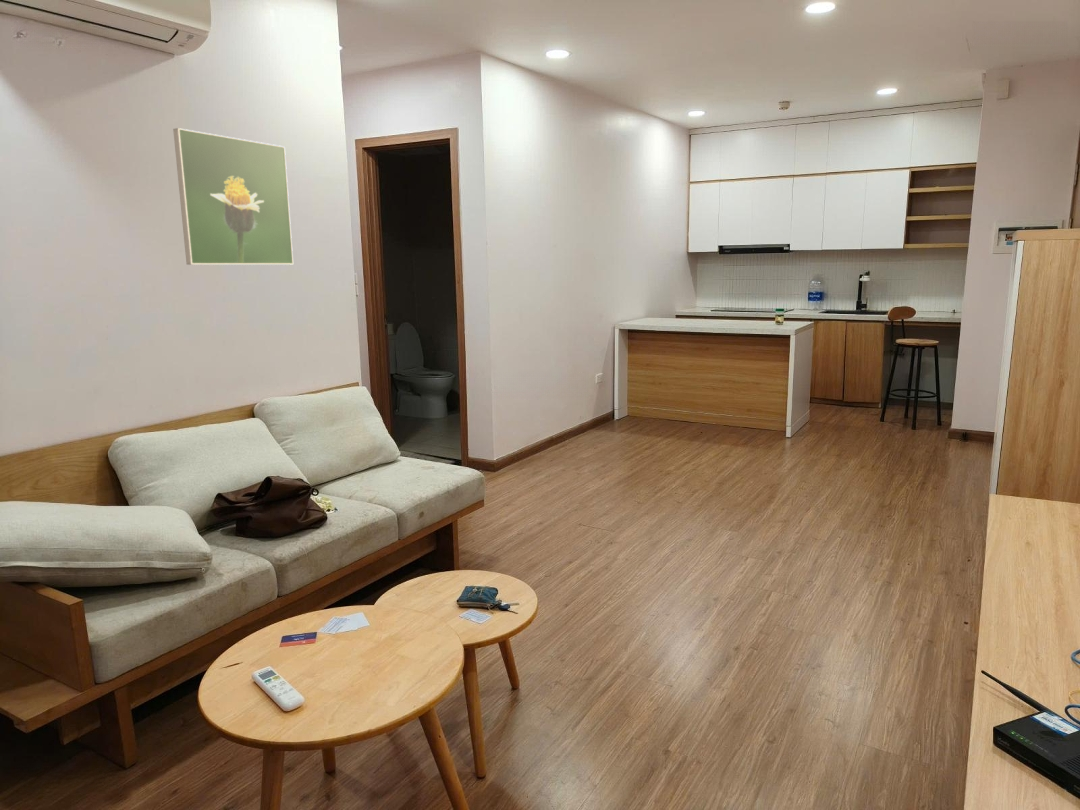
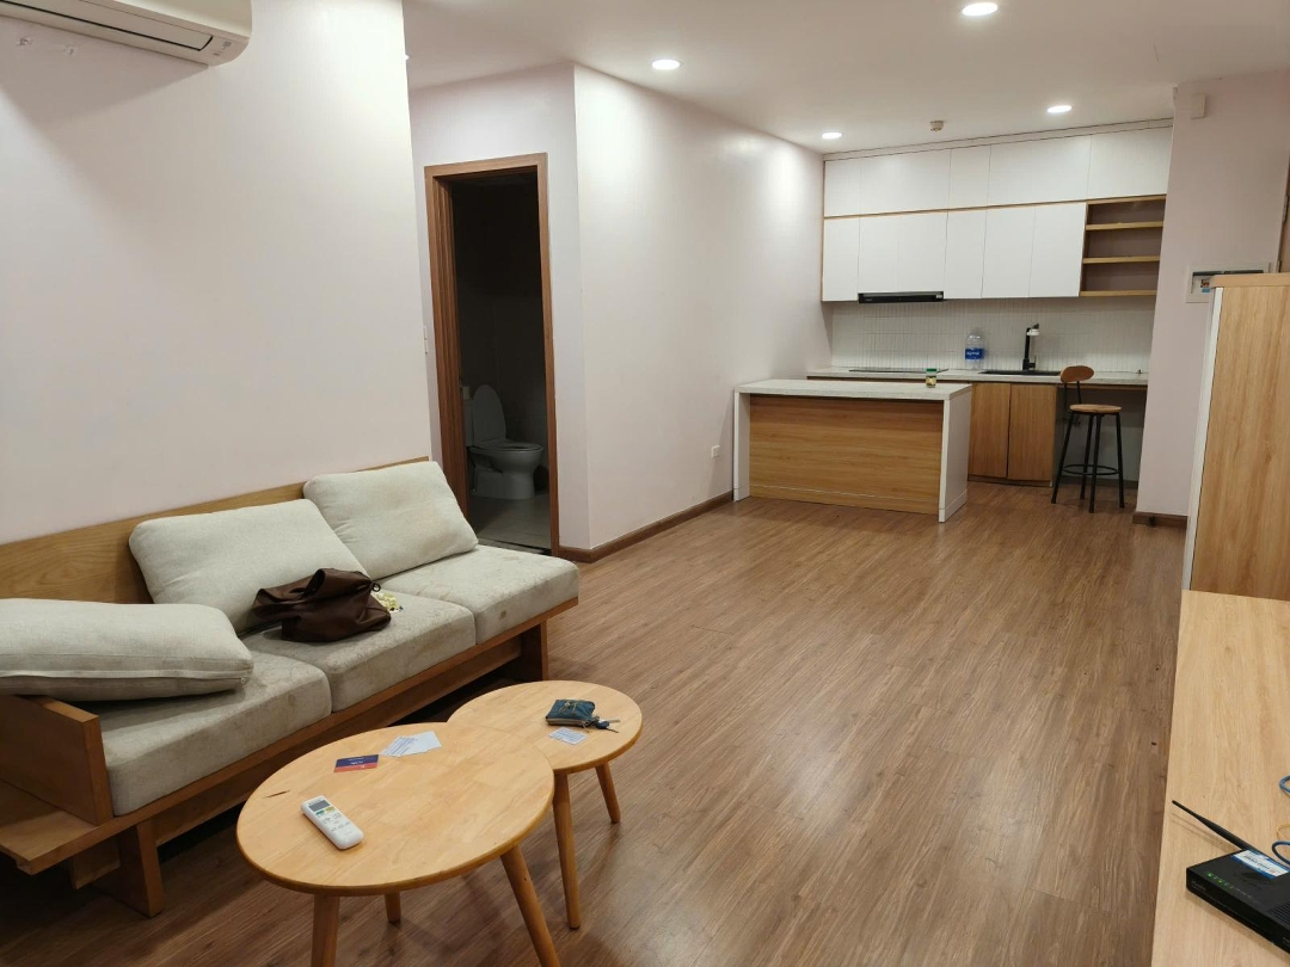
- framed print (238, 202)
